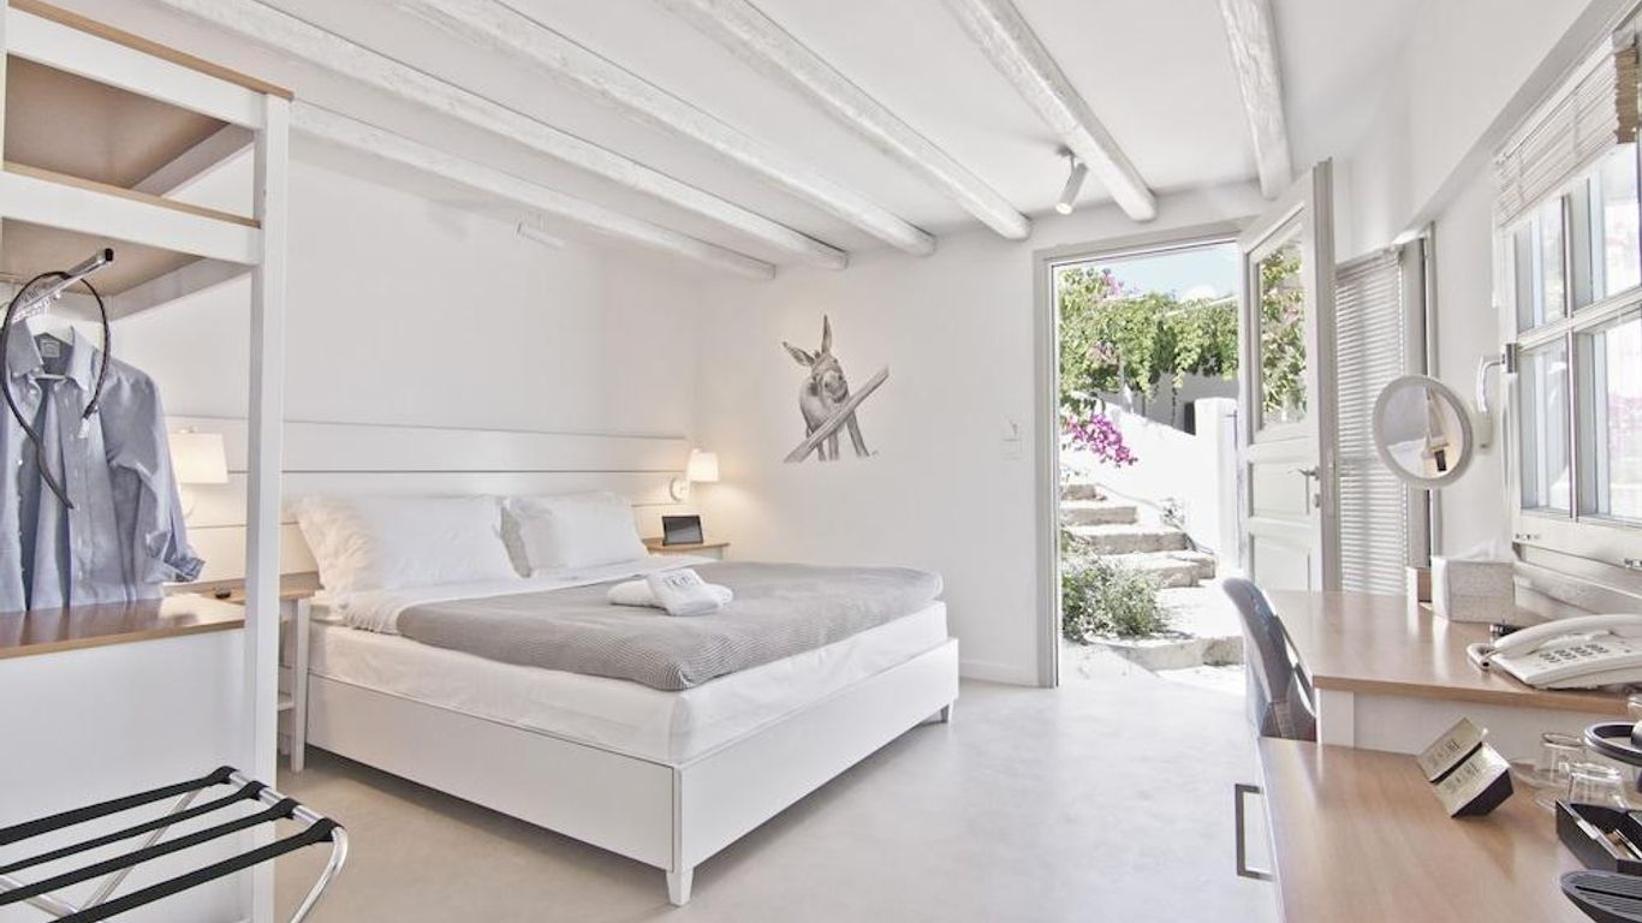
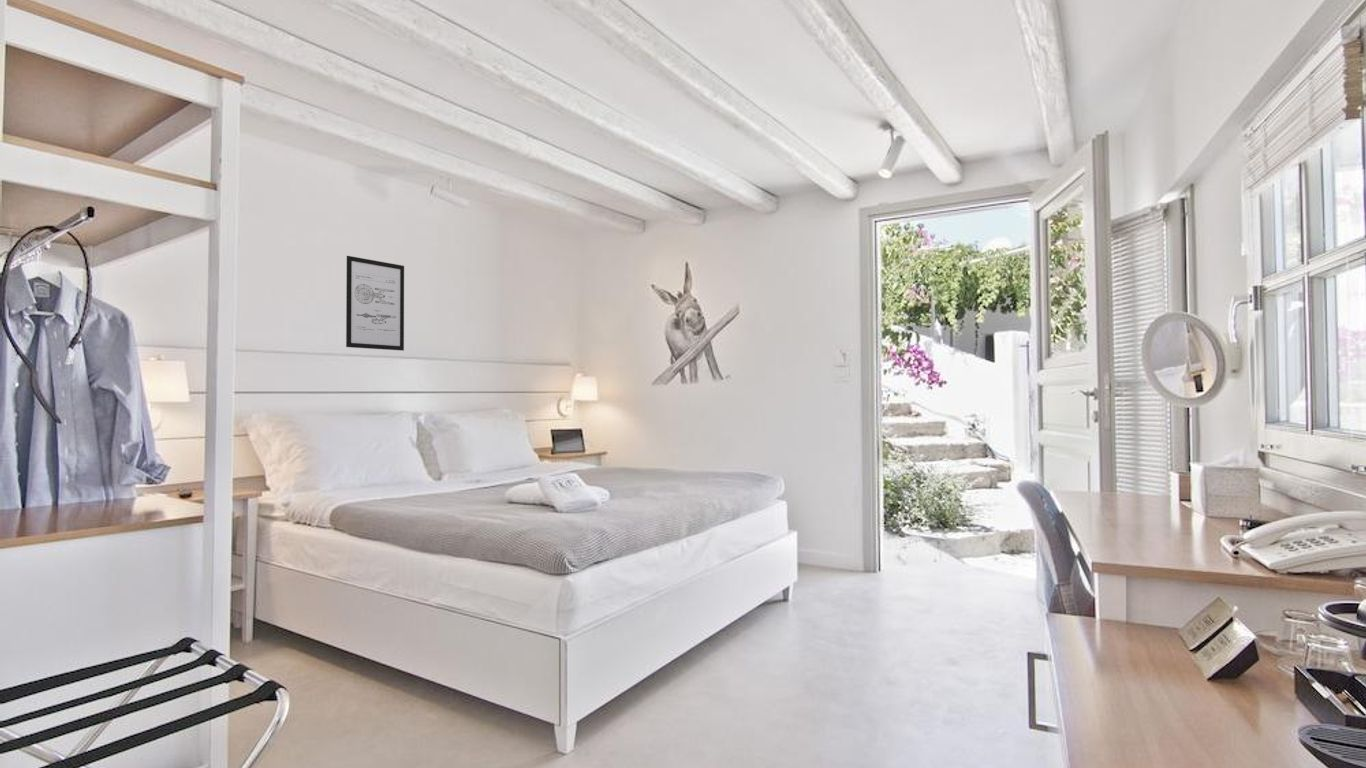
+ wall art (376, 304)
